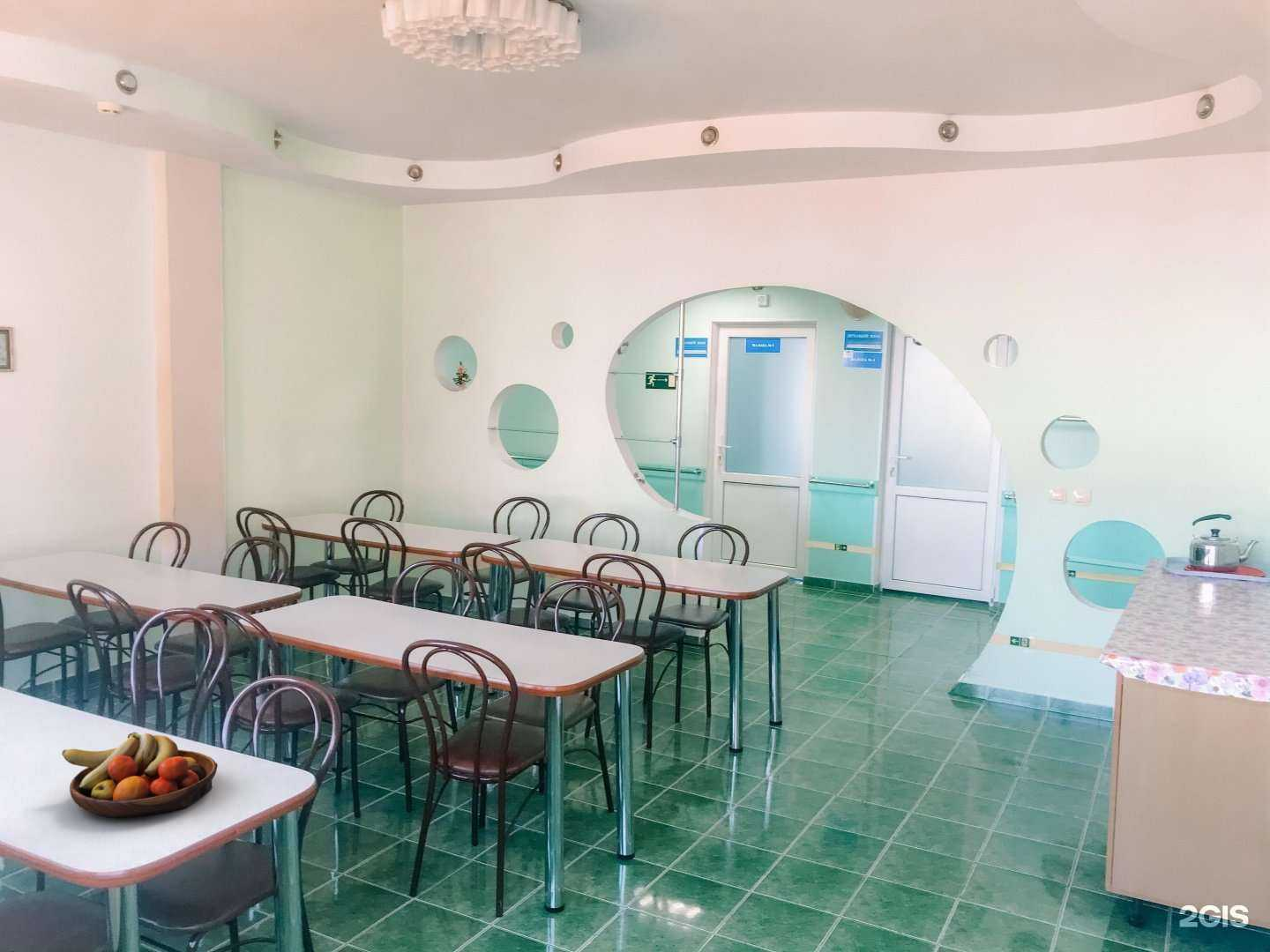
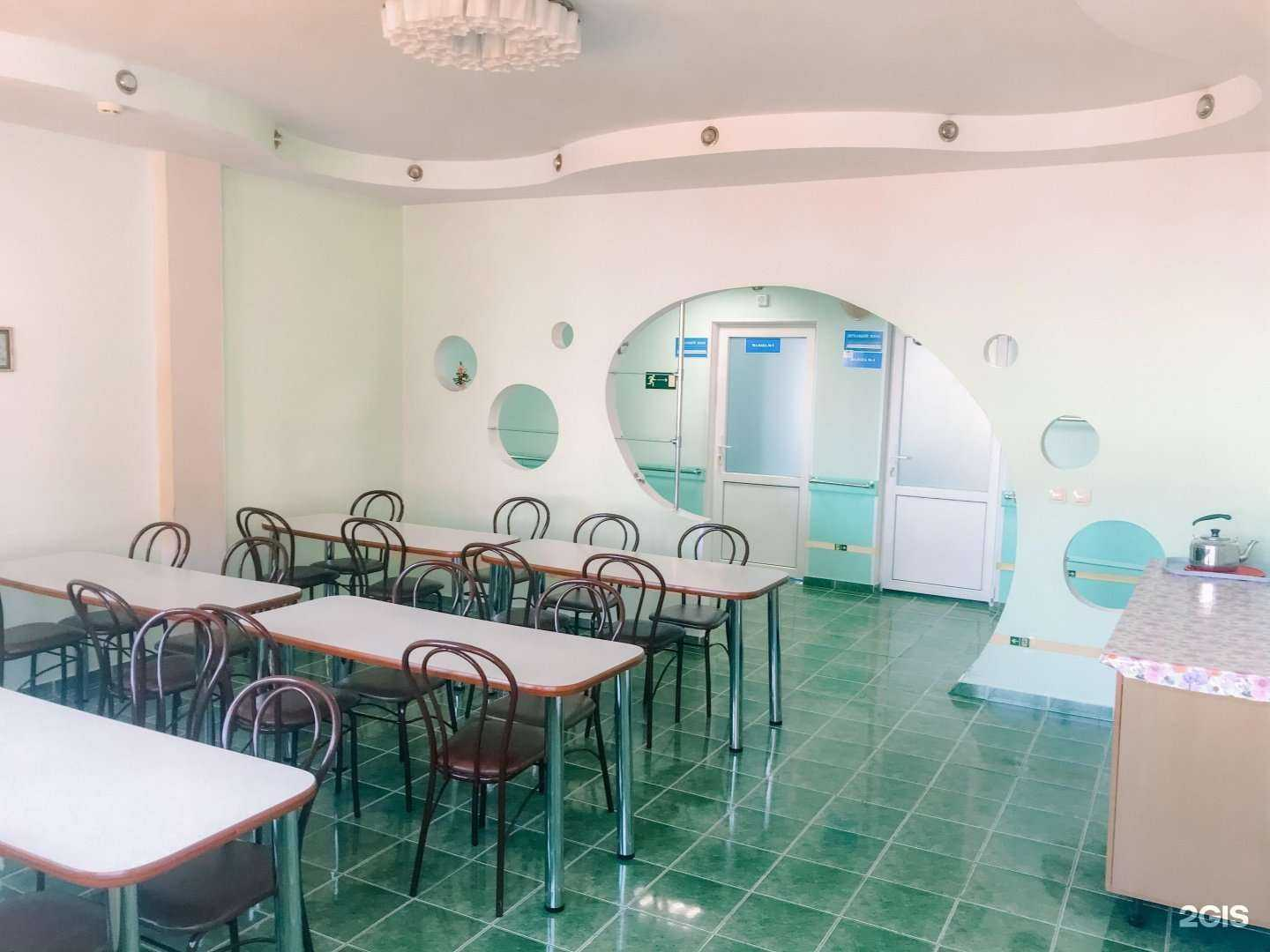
- fruit bowl (143, 769)
